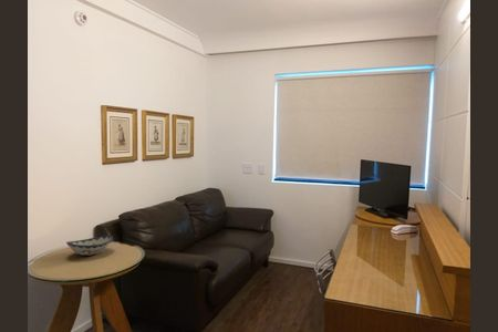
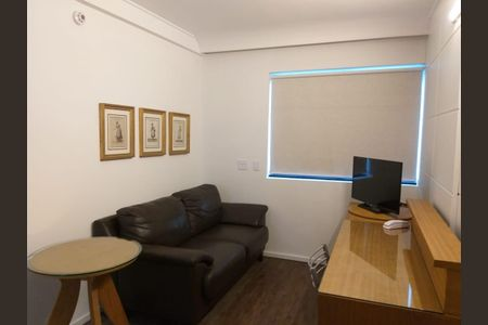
- decorative bowl (90, 246)
